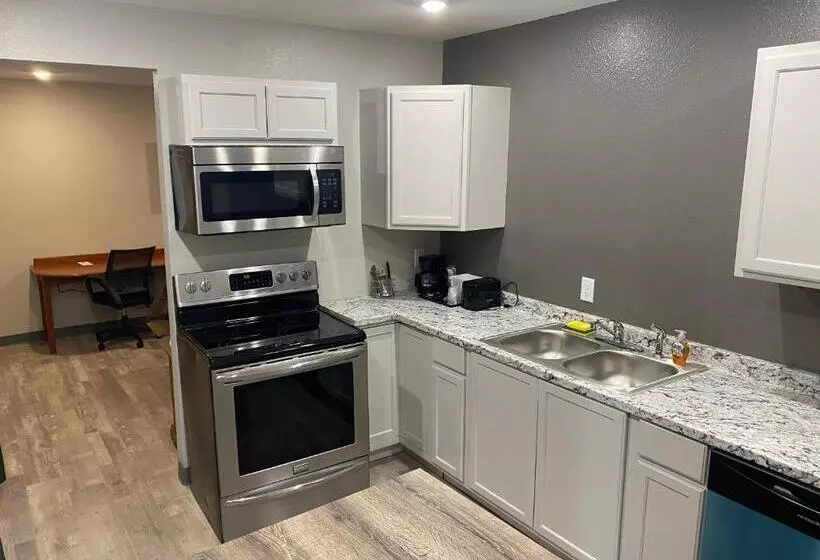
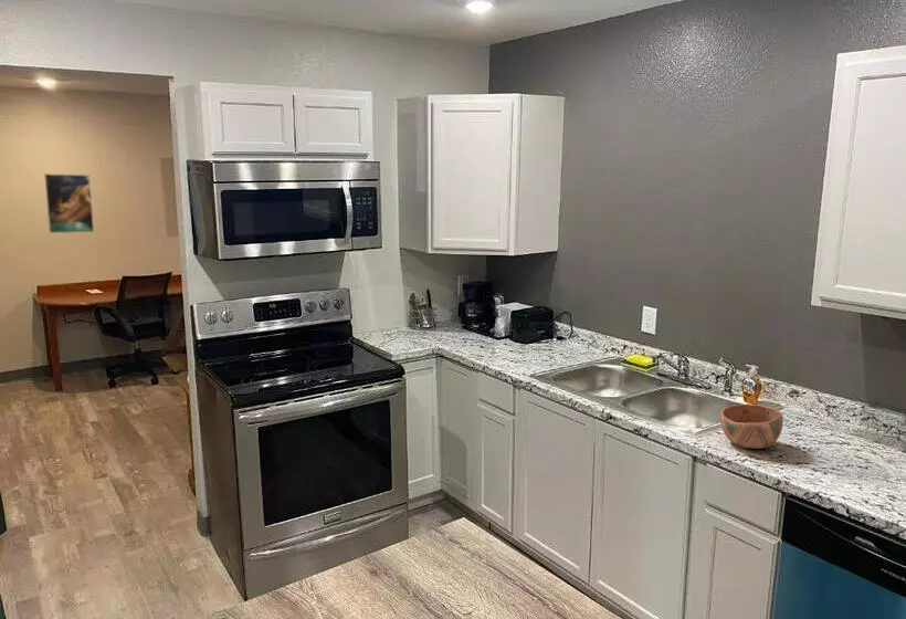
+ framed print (70, 203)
+ bowl (750, 427)
